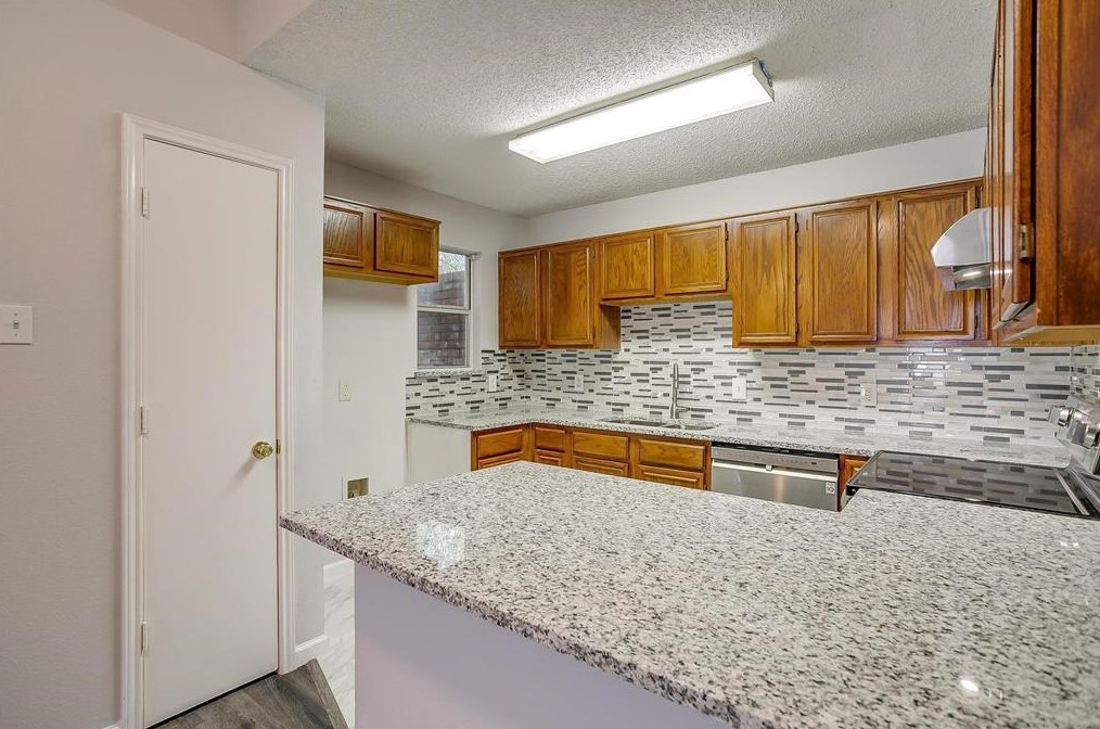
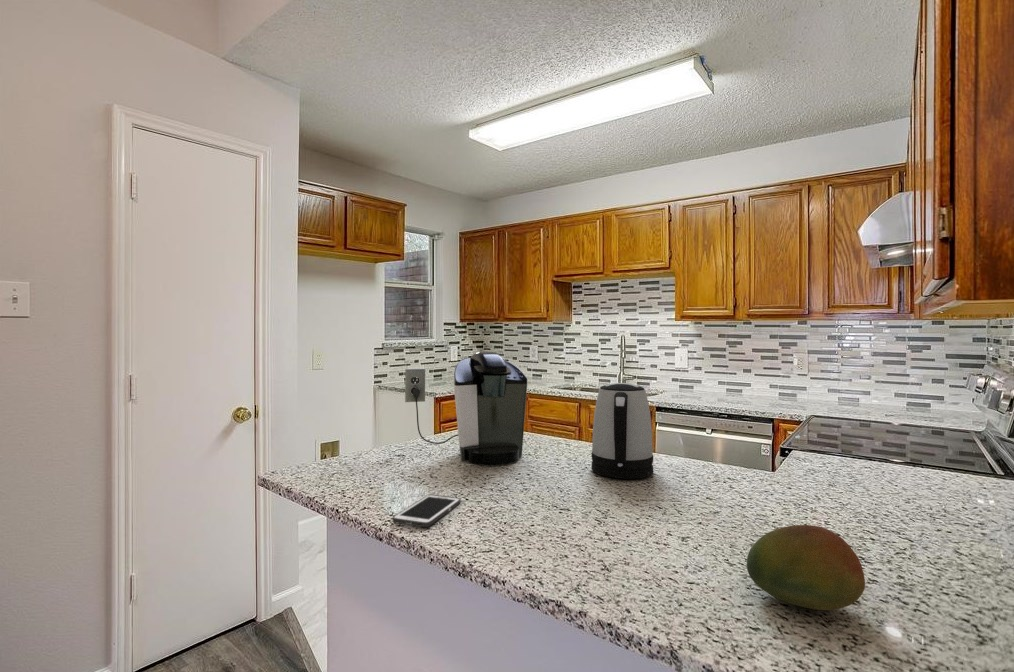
+ kettle (621, 428)
+ fruit (801, 565)
+ cell phone (428, 509)
+ coffee maker (468, 404)
